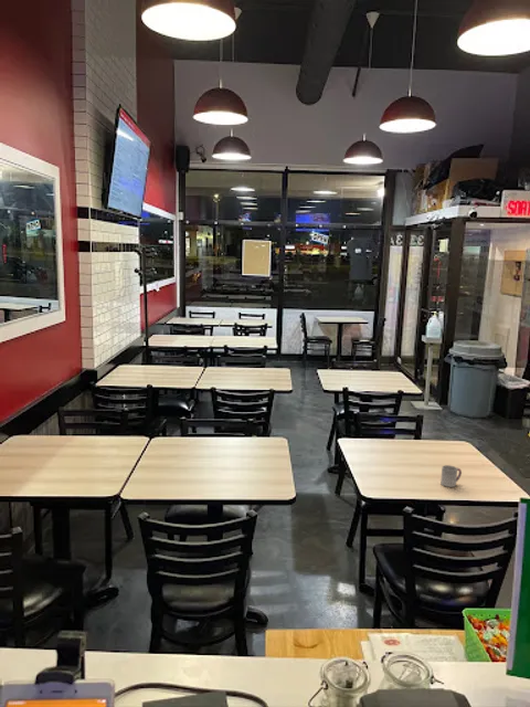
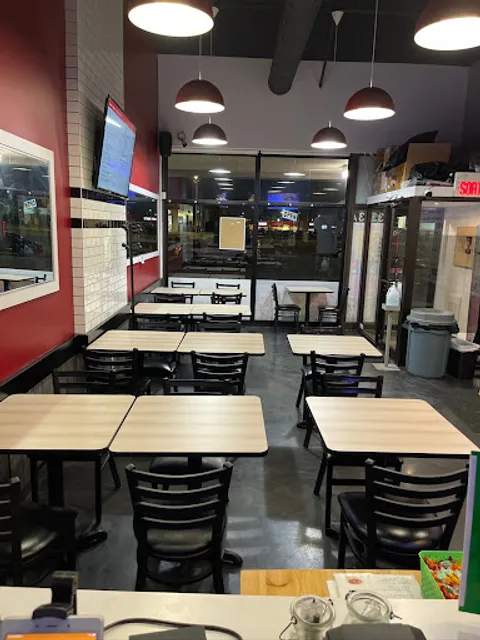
- cup (452, 475)
